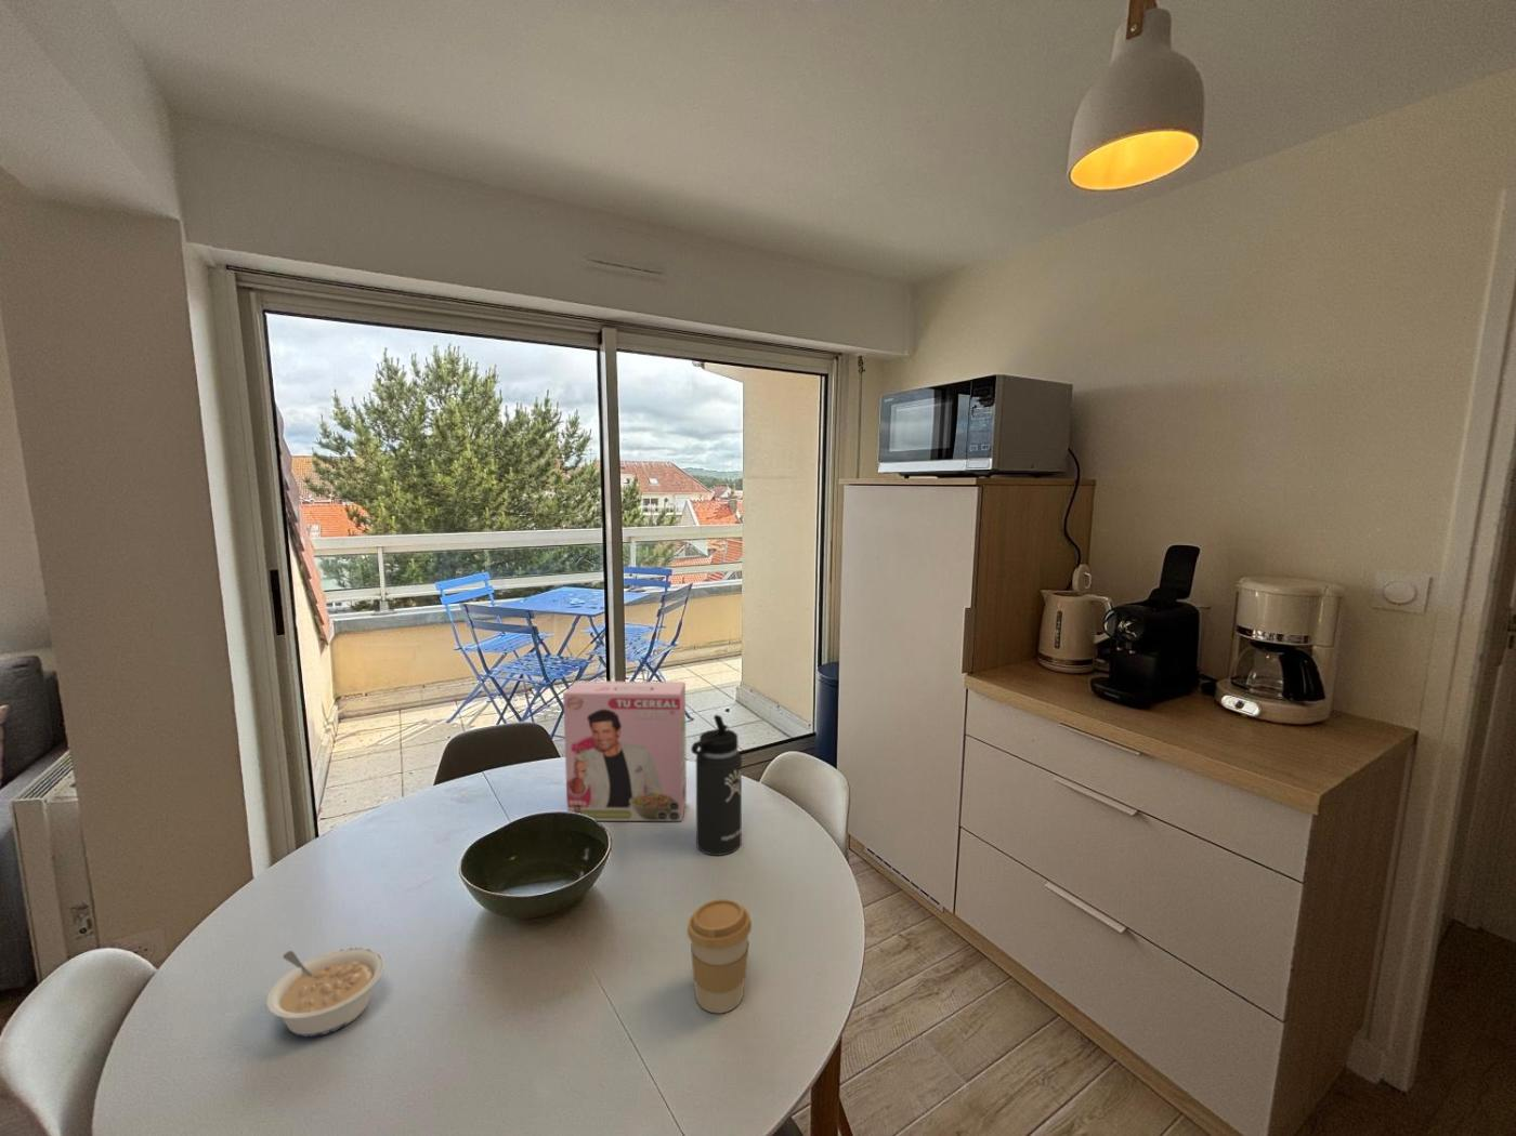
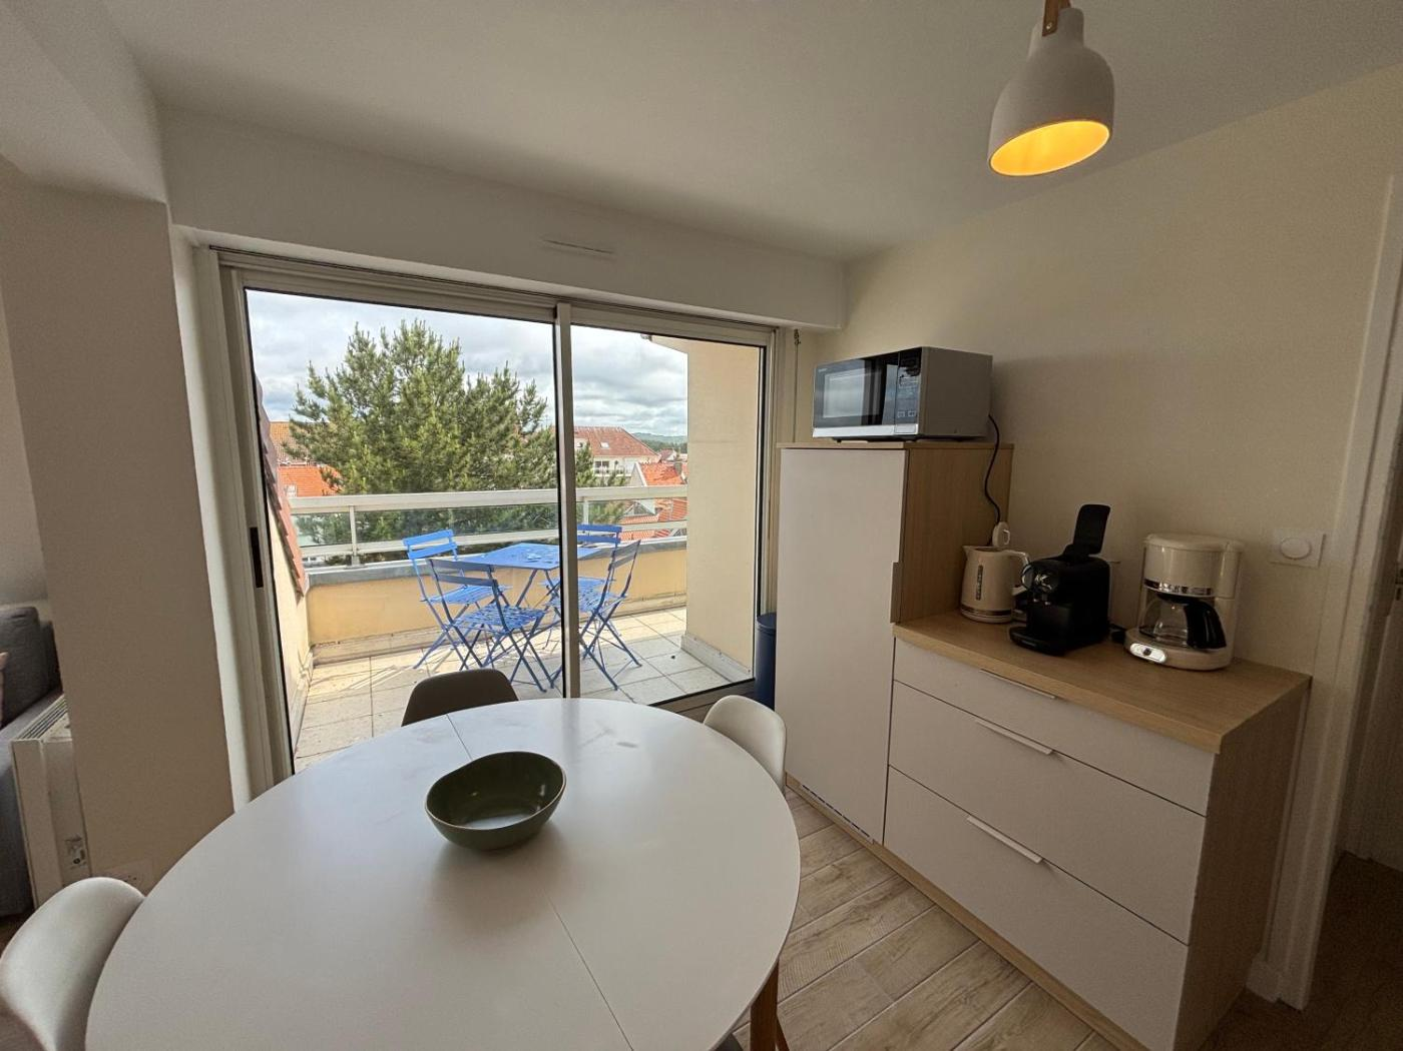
- cereal box (627, 749)
- thermos bottle (715, 782)
- coffee cup (719, 952)
- legume (323, 992)
